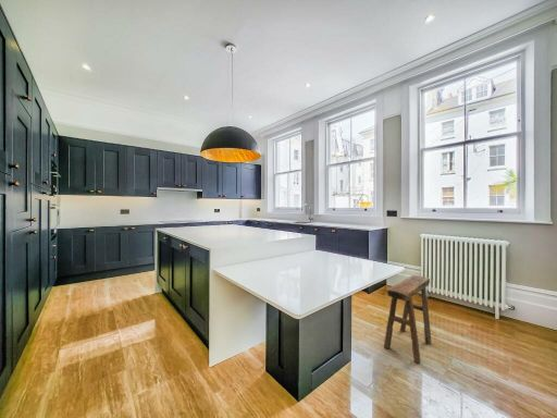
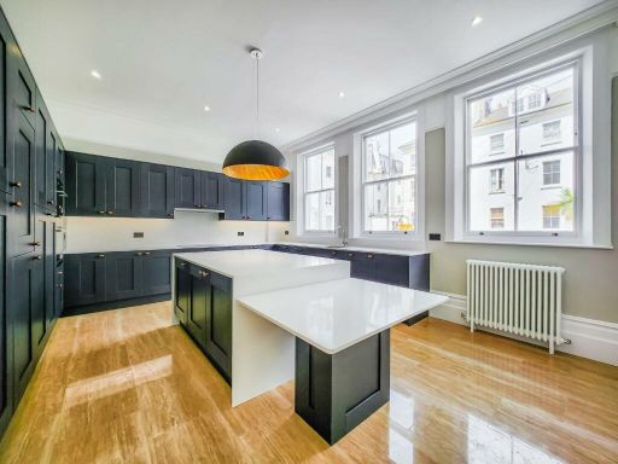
- stool (408, 312)
